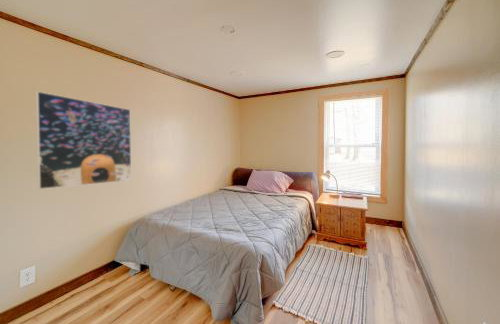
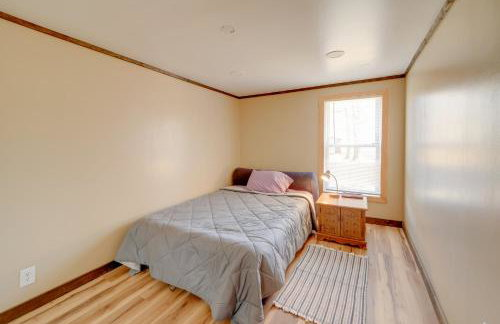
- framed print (91, 143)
